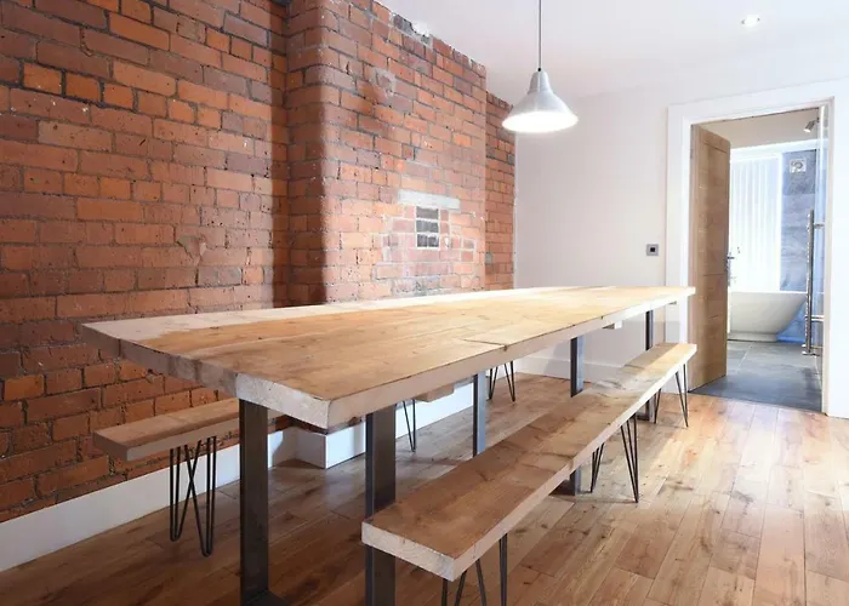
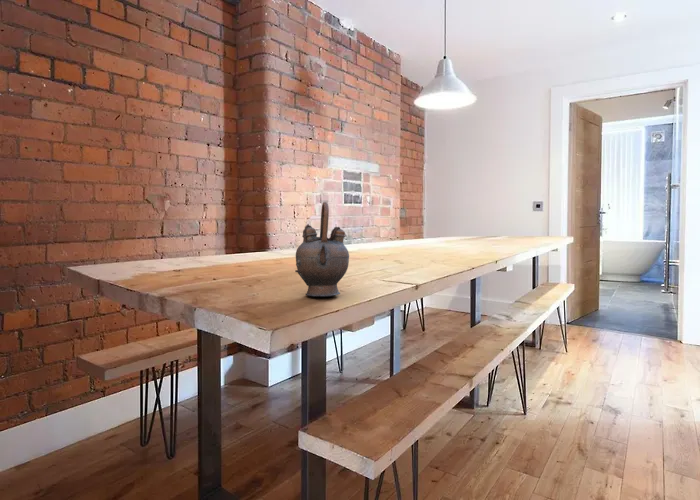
+ teapot (322, 249)
